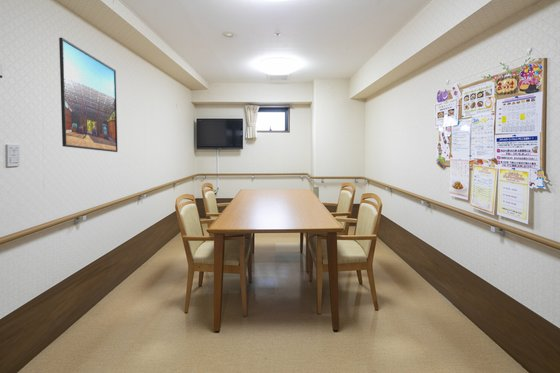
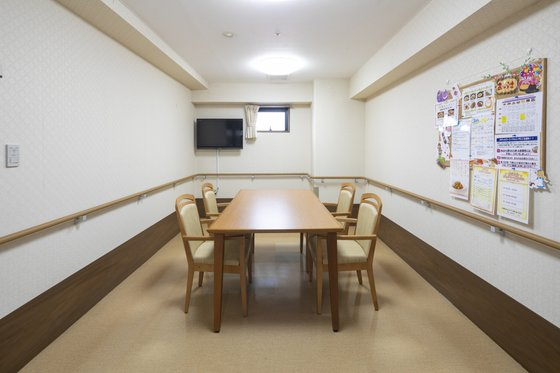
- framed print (92, 103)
